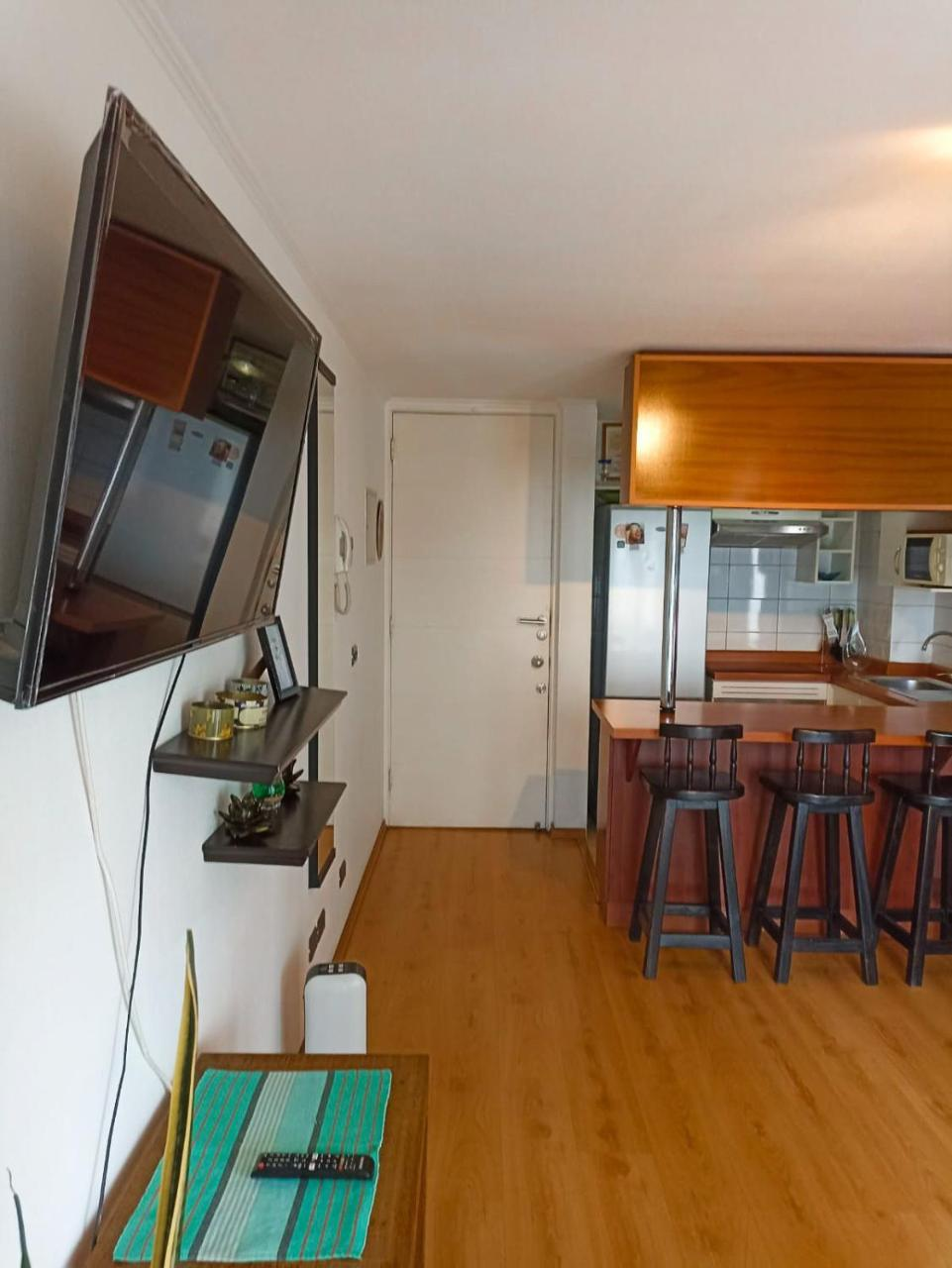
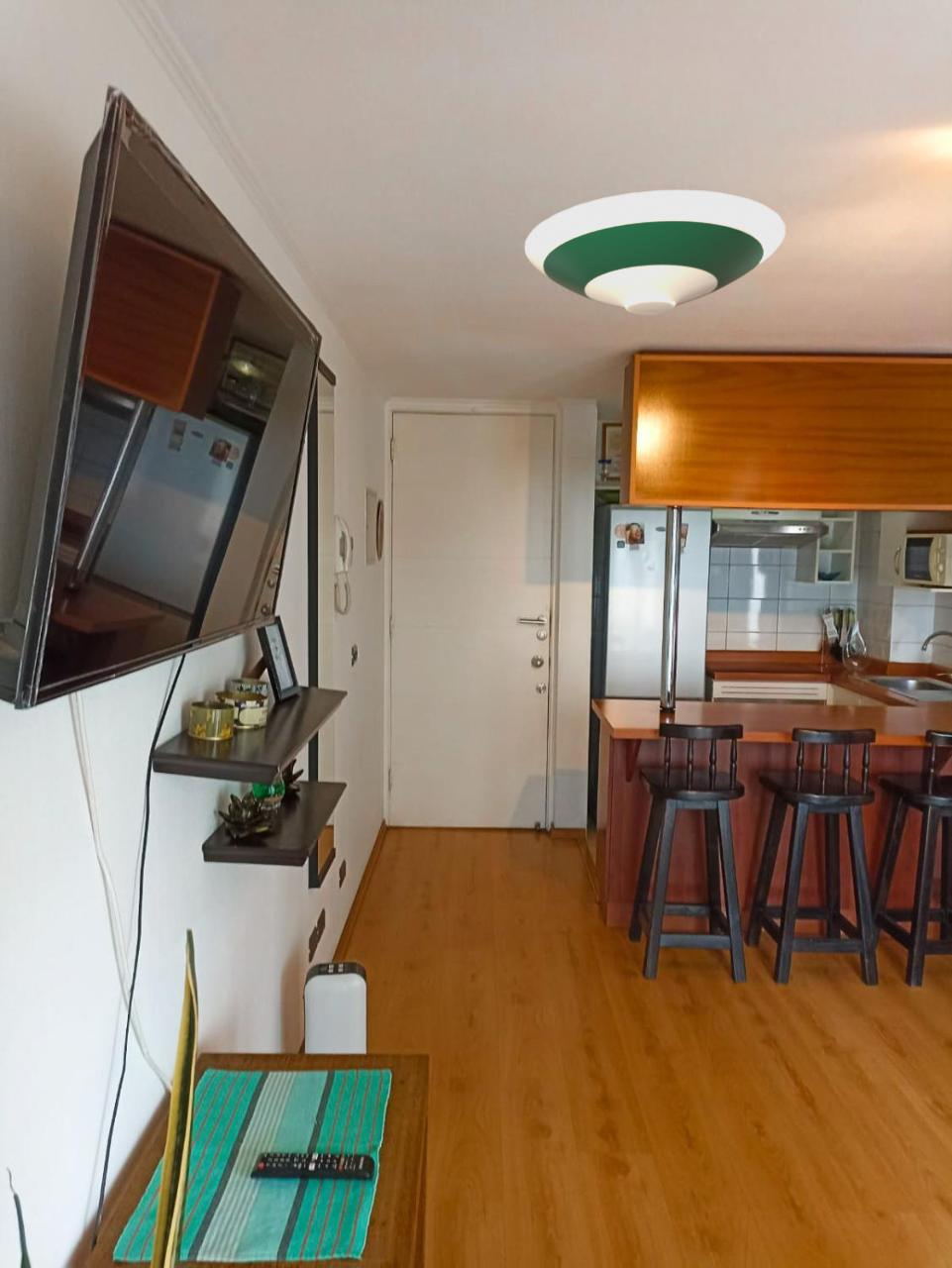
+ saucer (650, 276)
